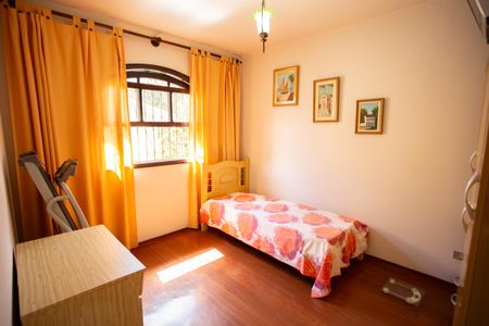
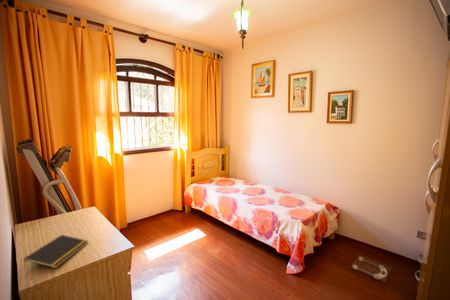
+ notepad (59, 249)
